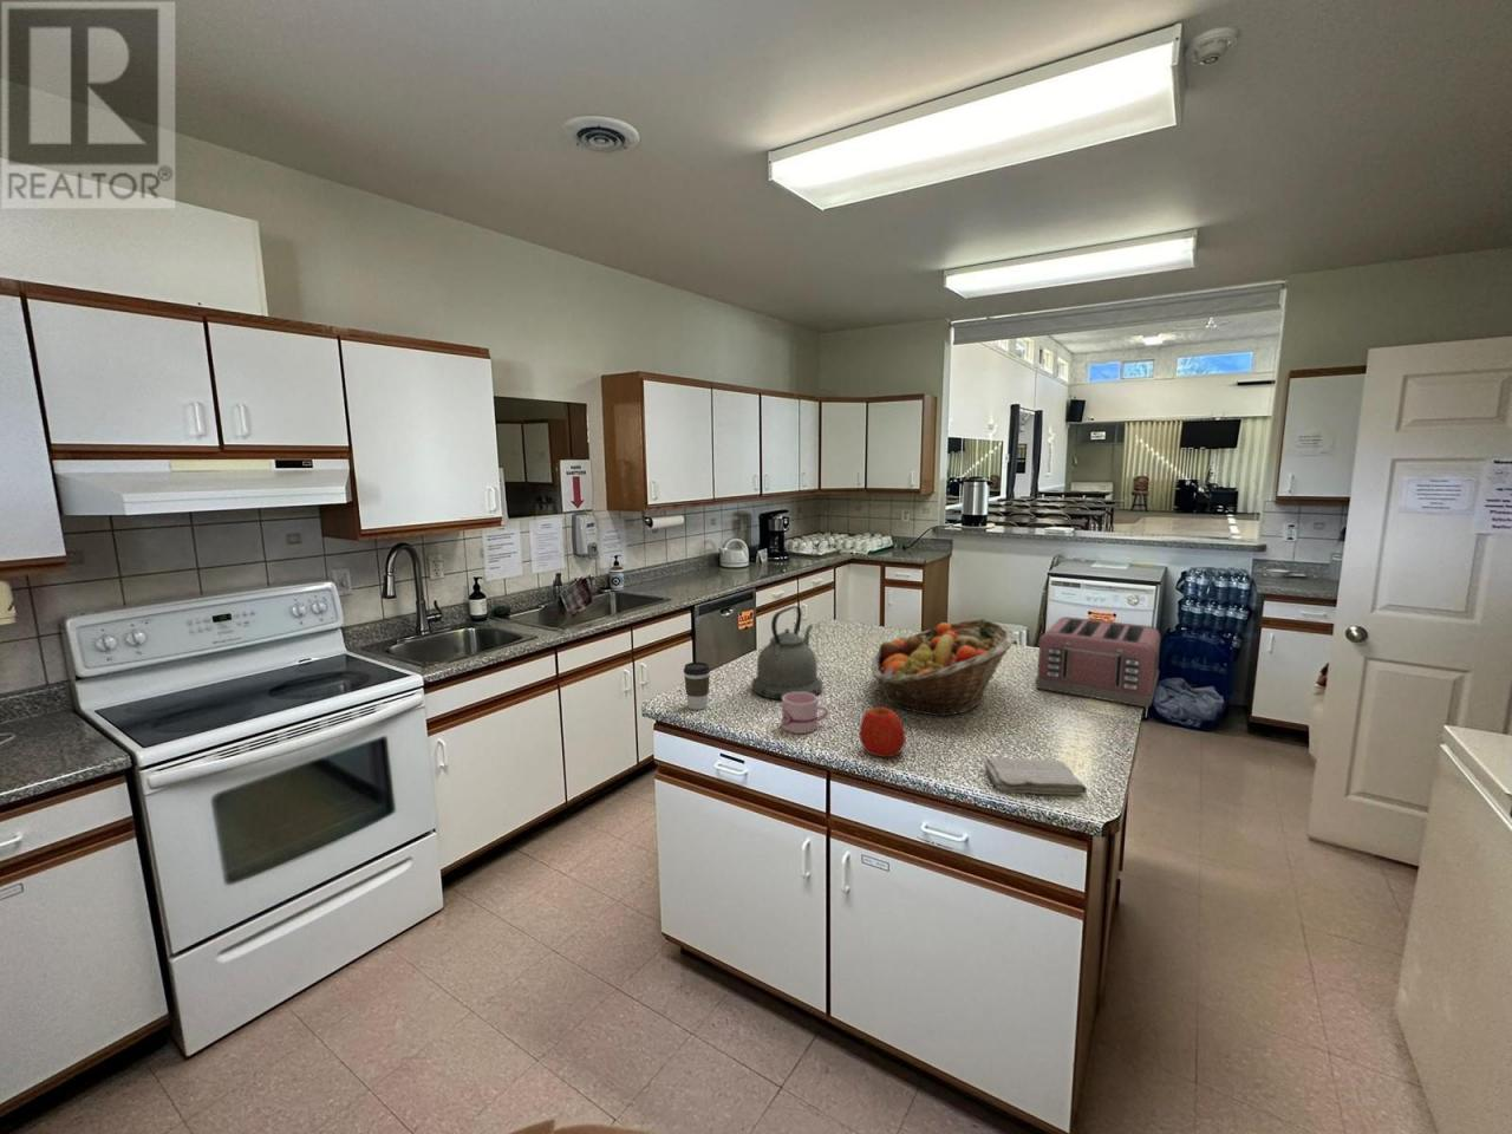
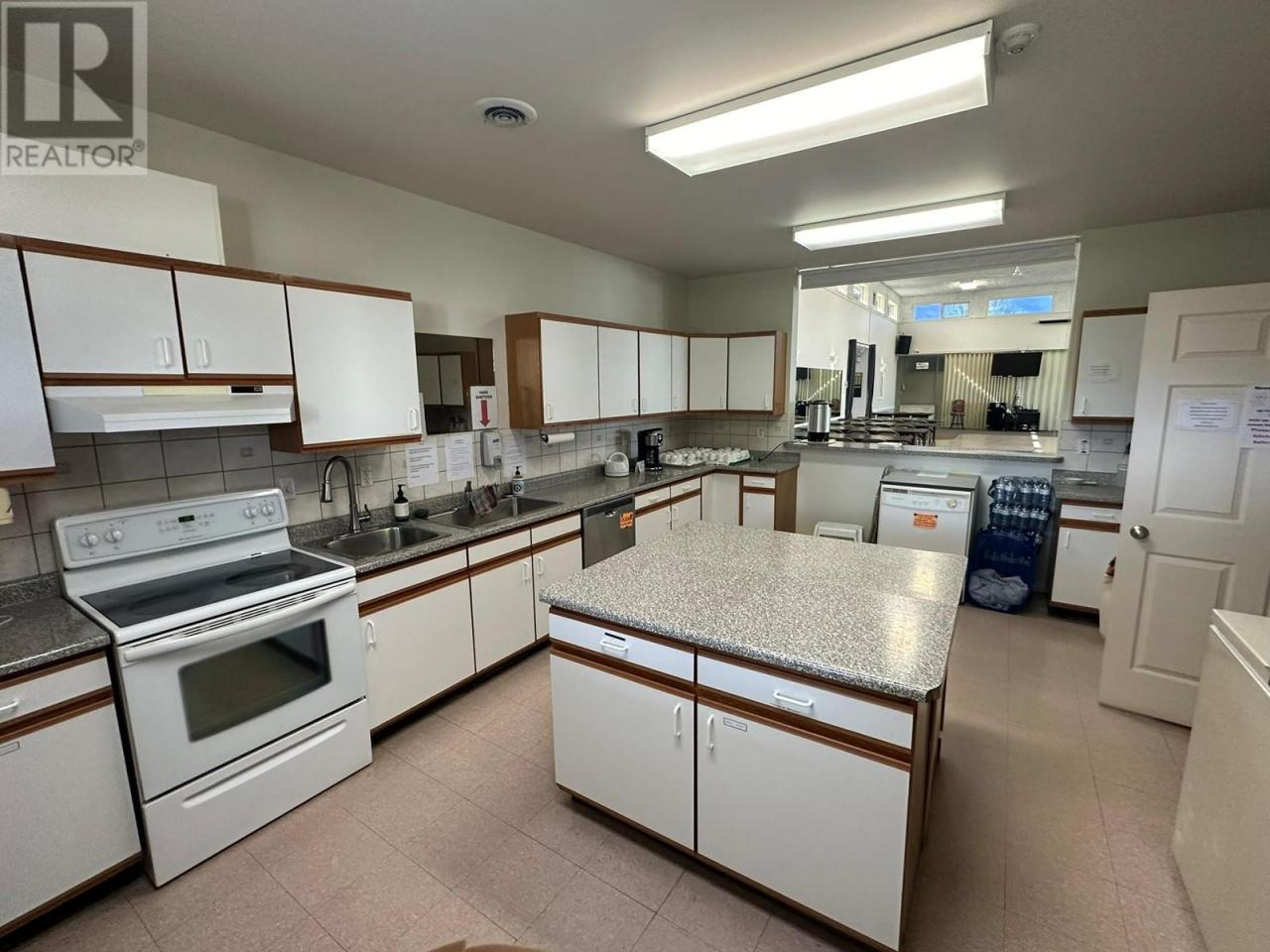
- fruit basket (939, 660)
- coffee cup (696, 685)
- washcloth (1031, 774)
- toaster (1099, 656)
- kettle (787, 647)
- apple (881, 729)
- mug (805, 711)
